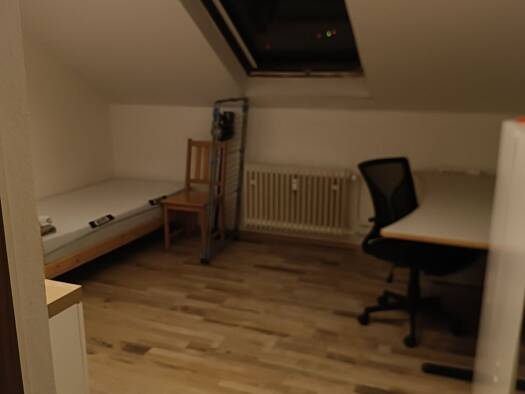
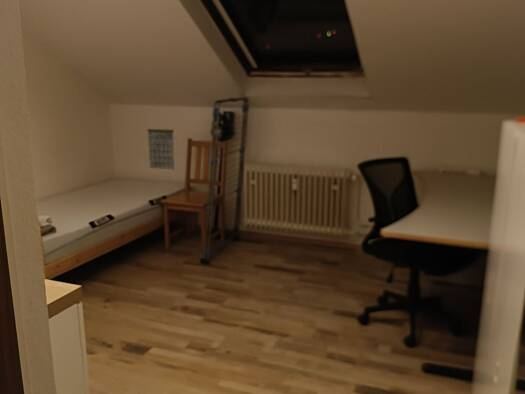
+ calendar (161, 144)
